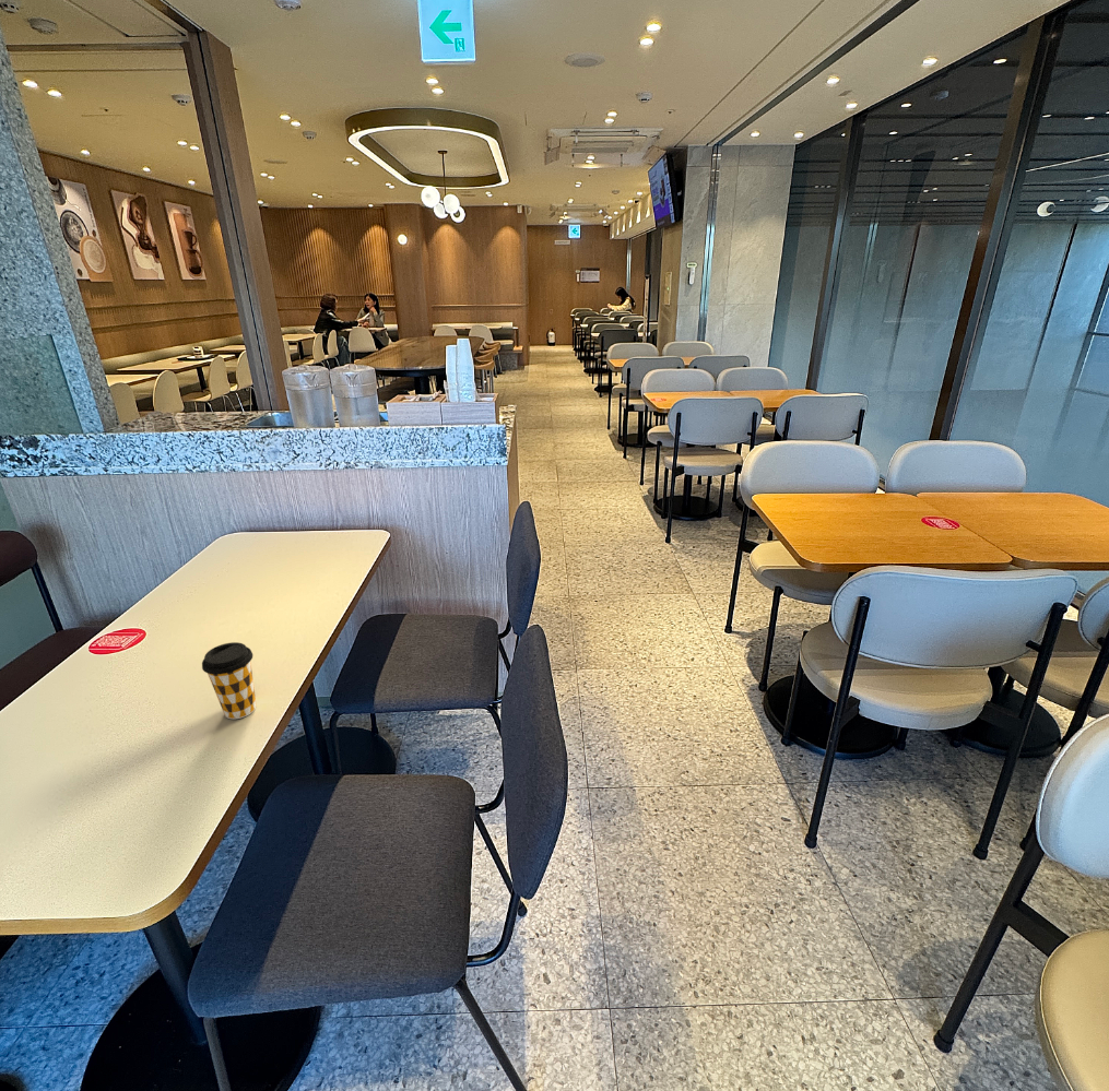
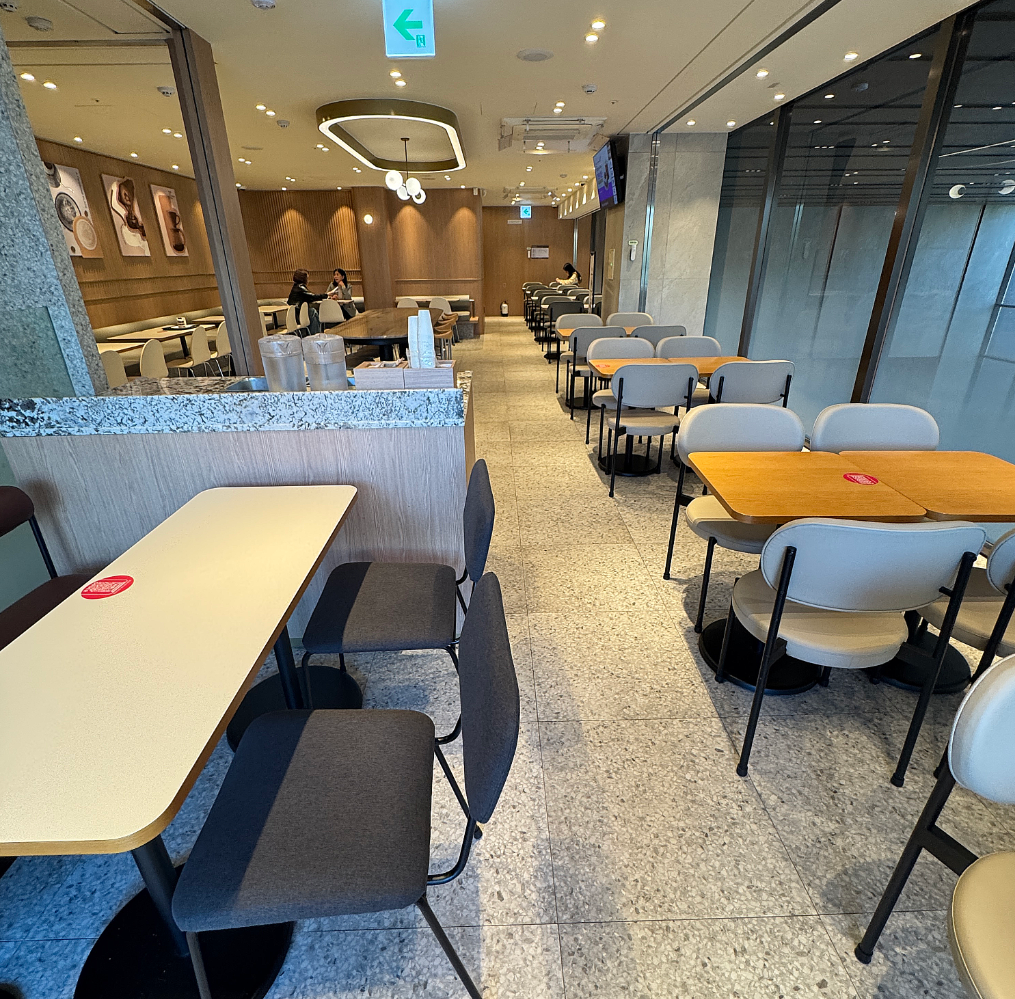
- coffee cup (233, 681)
